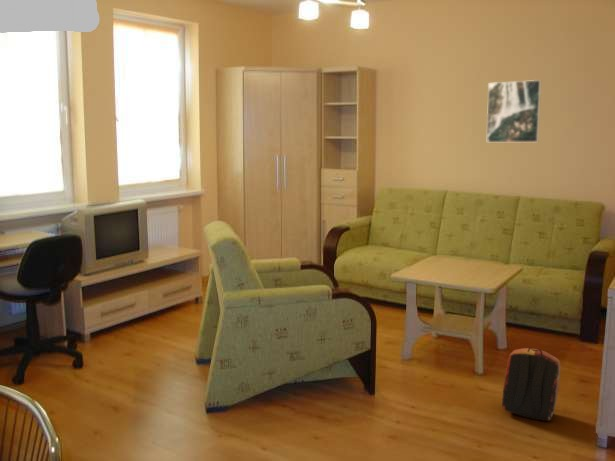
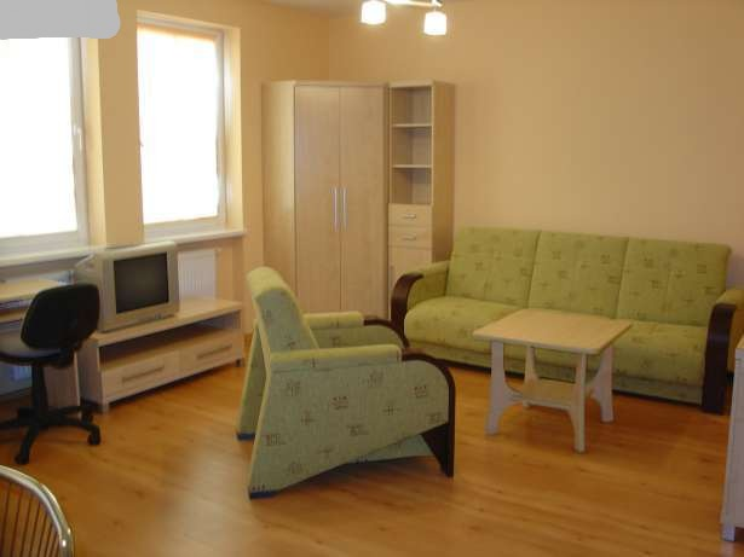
- backpack (531, 379)
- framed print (513, 112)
